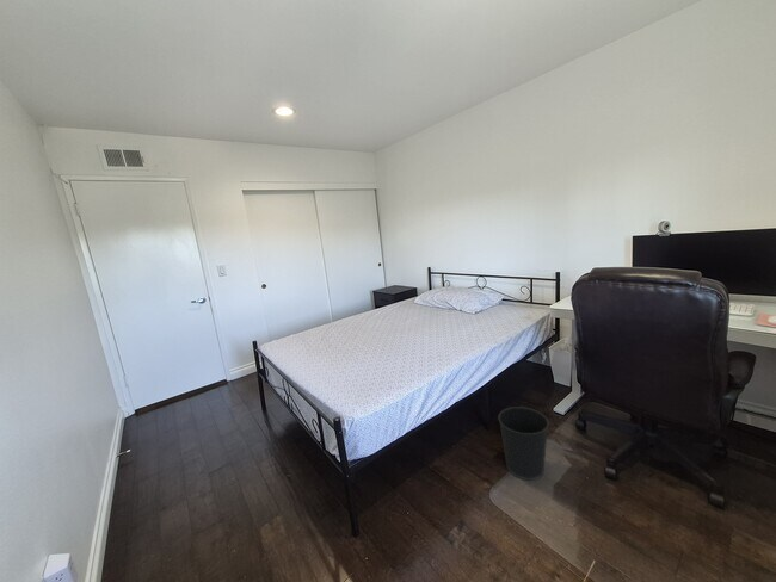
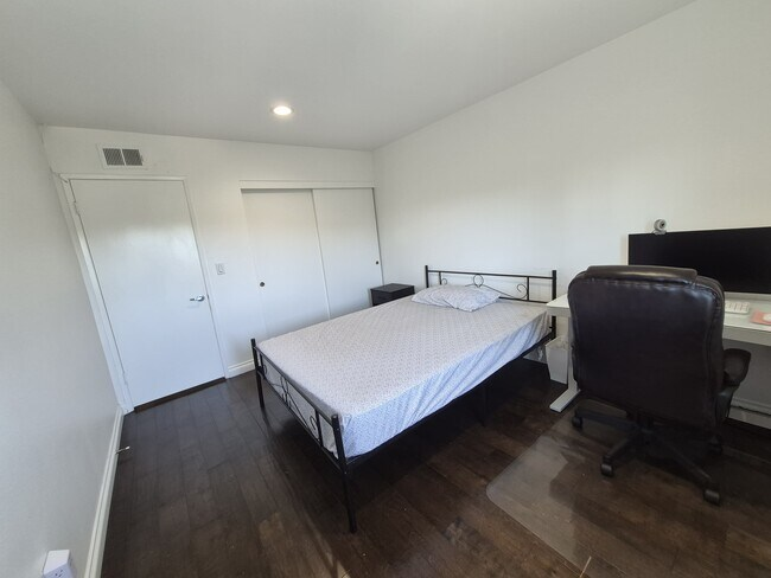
- wastebasket (523, 442)
